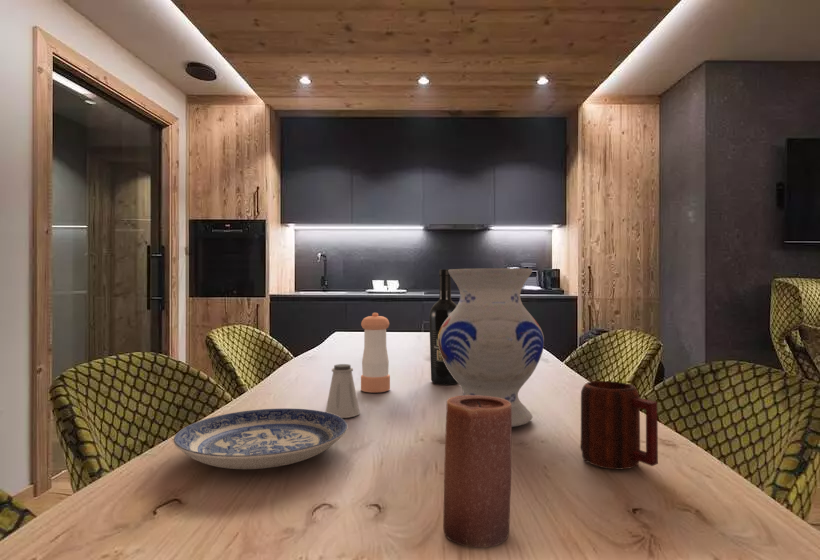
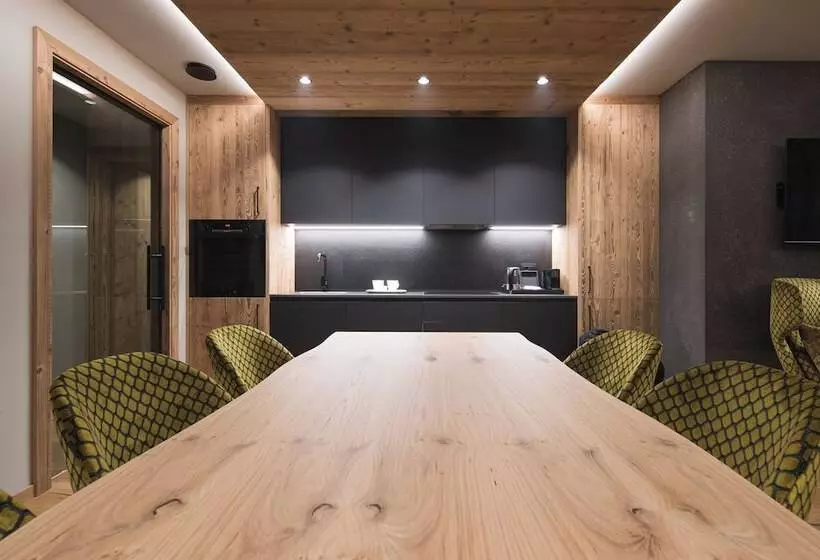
- pepper shaker (375, 351)
- vase (490, 344)
- plate (264, 440)
- mug (618, 425)
- wine bottle (442, 324)
- saltshaker (342, 389)
- candle (477, 465)
